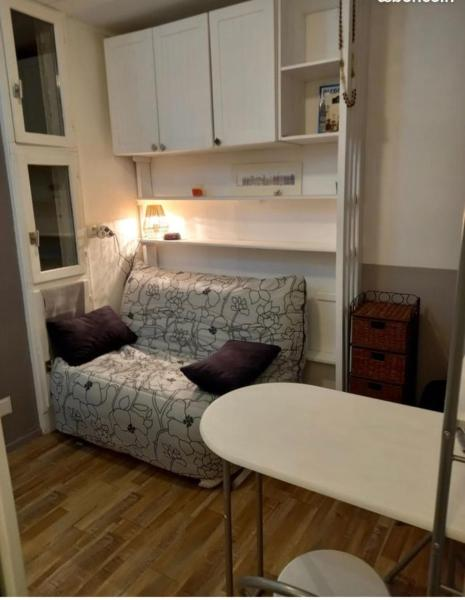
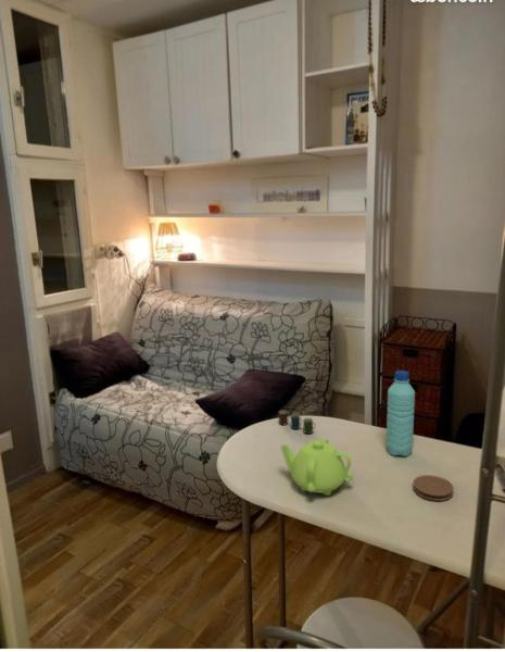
+ water bottle (400, 412)
+ coaster (432, 487)
+ cup (296, 417)
+ teapot (316, 463)
